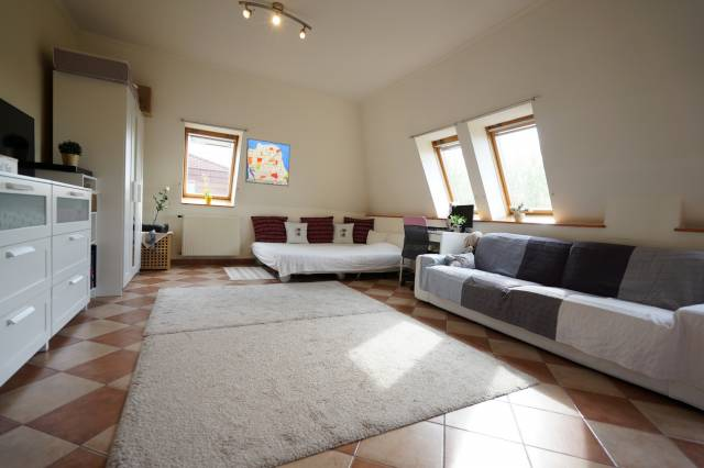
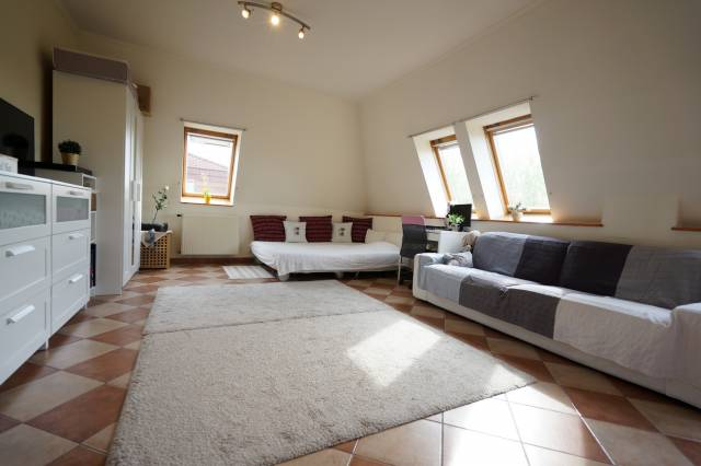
- wall art (268, 163)
